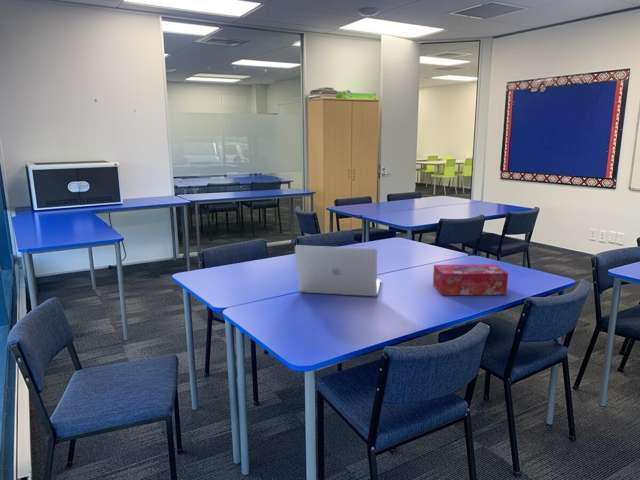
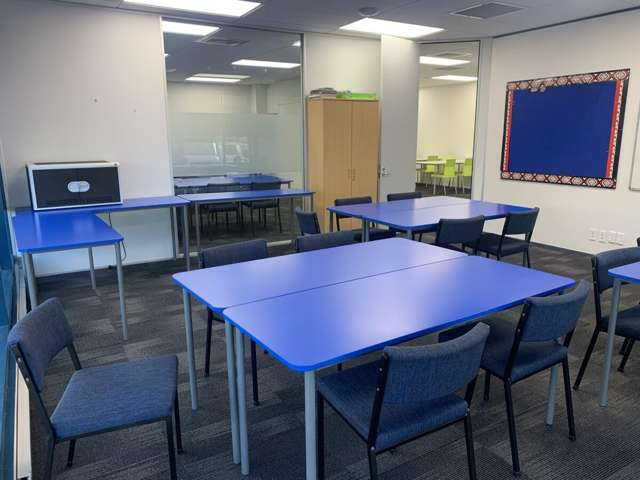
- tissue box (469, 279)
- laptop (340, 264)
